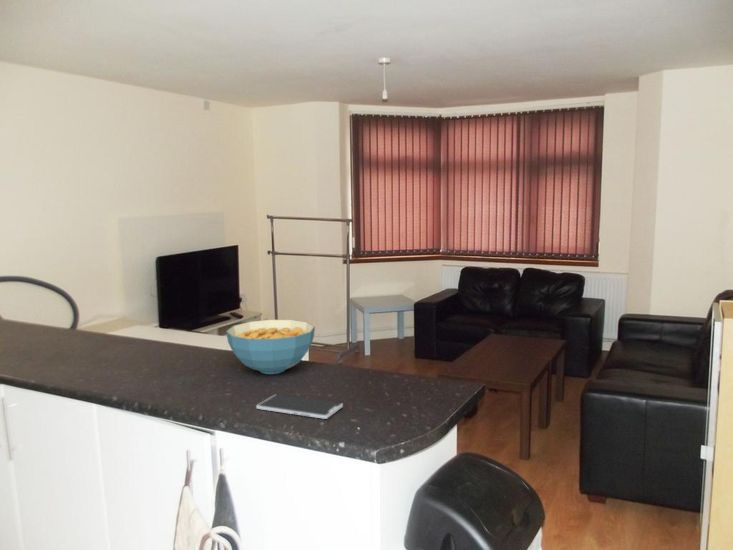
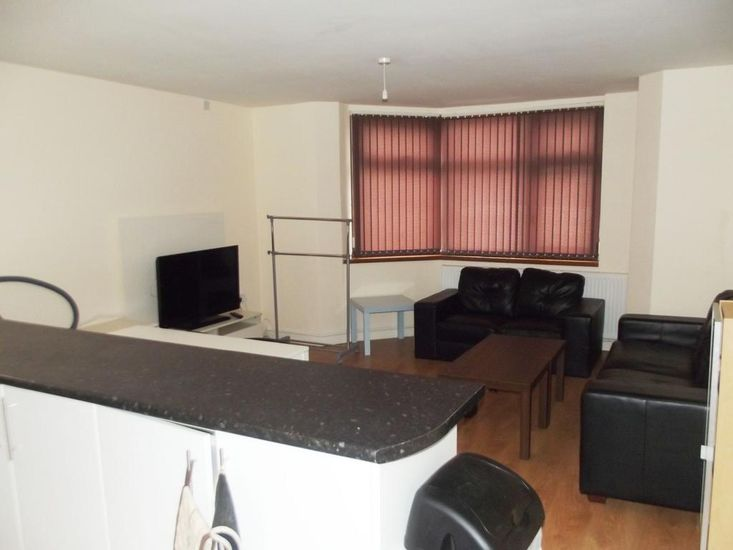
- cereal bowl (271, 349)
- smartphone (299, 405)
